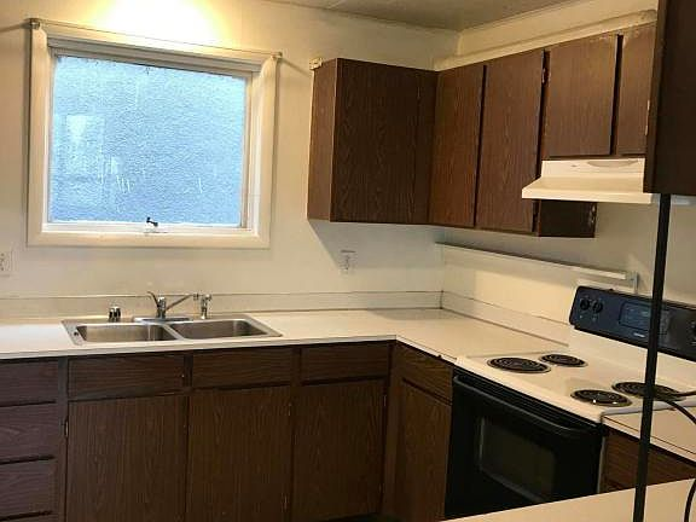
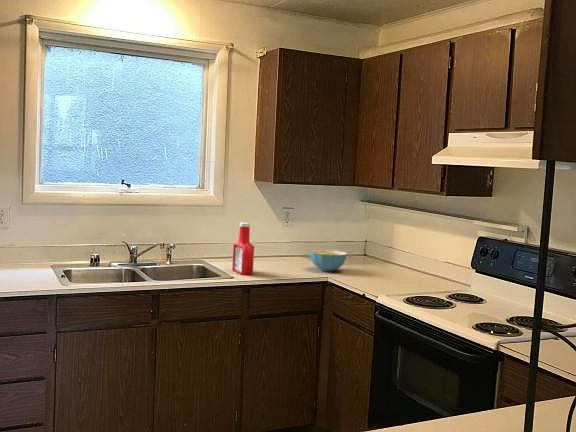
+ soap bottle (243, 247)
+ cereal bowl (328, 261)
